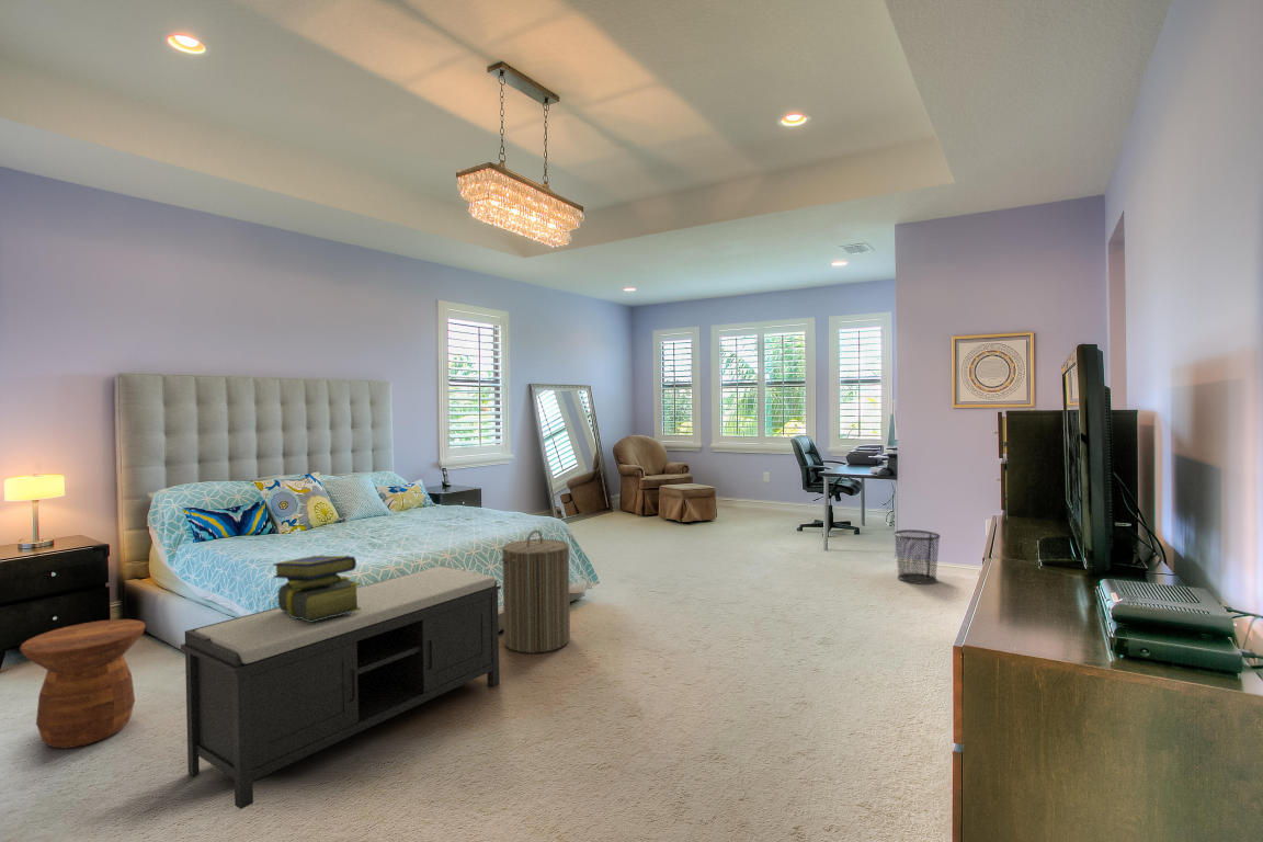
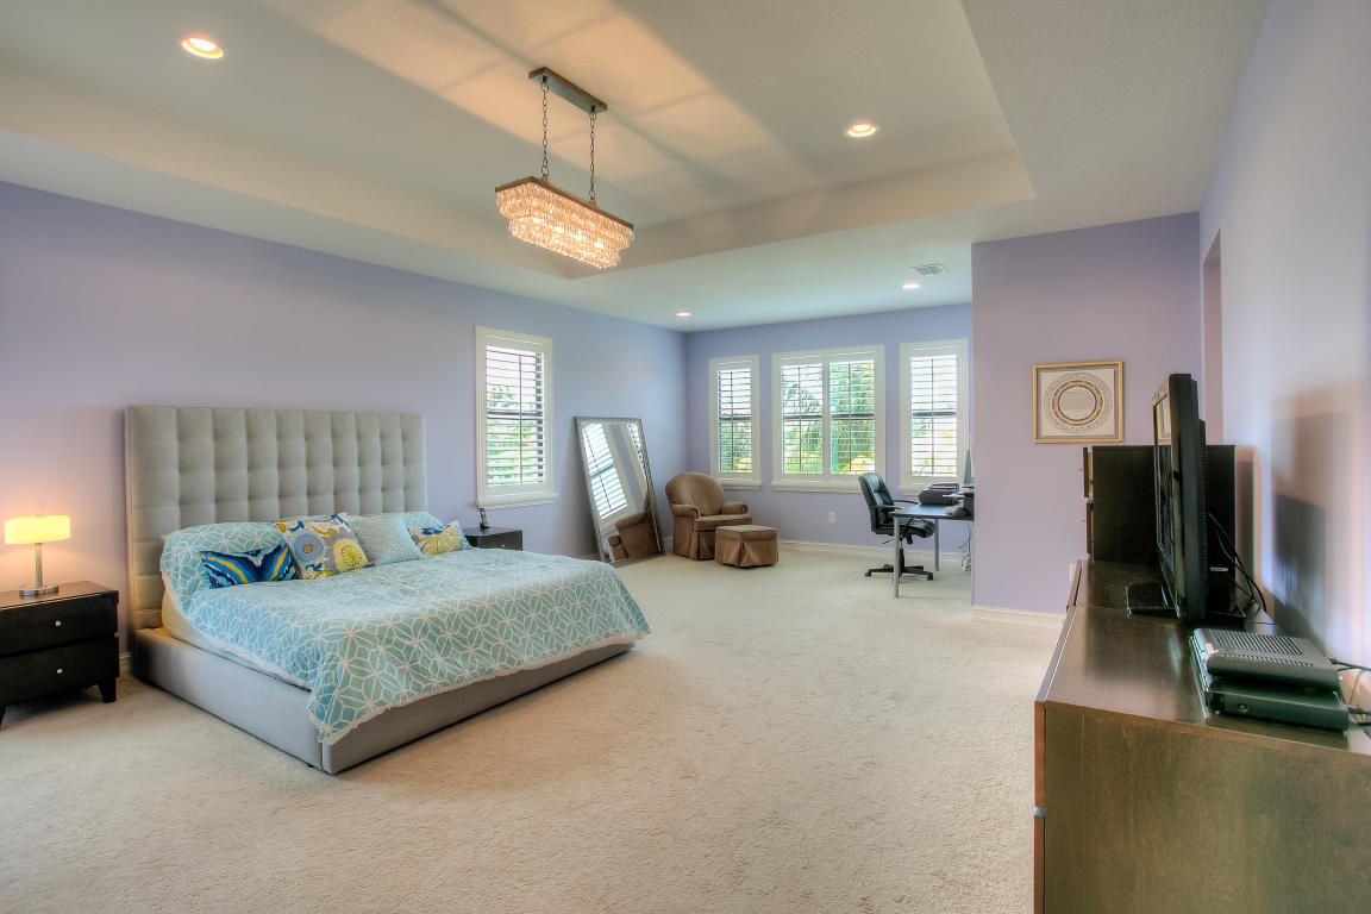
- laundry hamper (536, 585)
- stack of books (315, 583)
- waste bin (917, 556)
- side table (87, 683)
- bench (363, 660)
